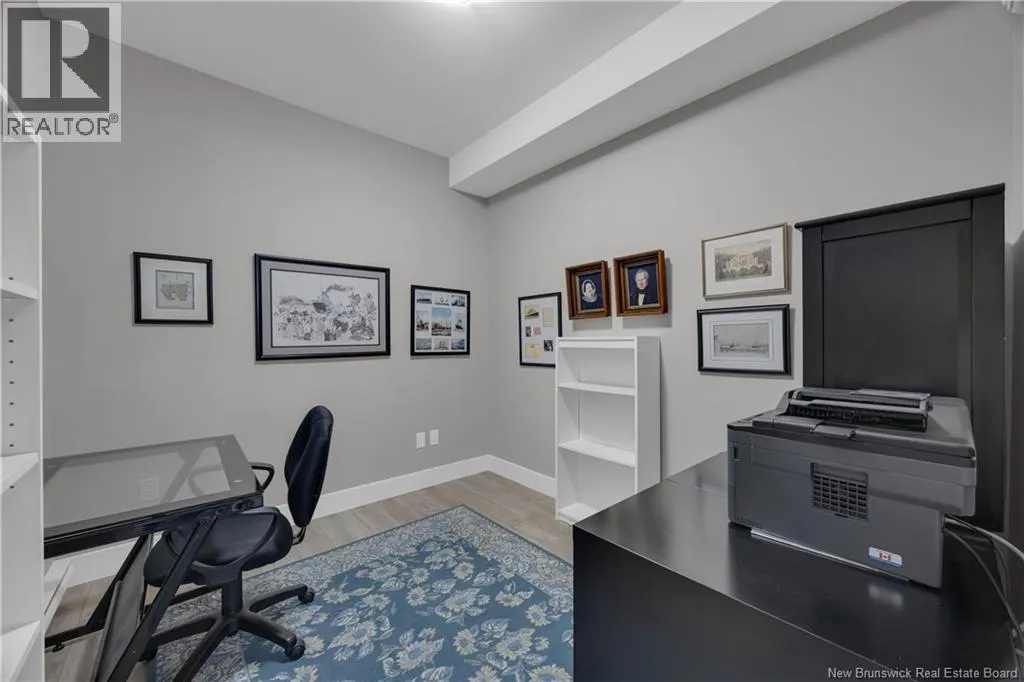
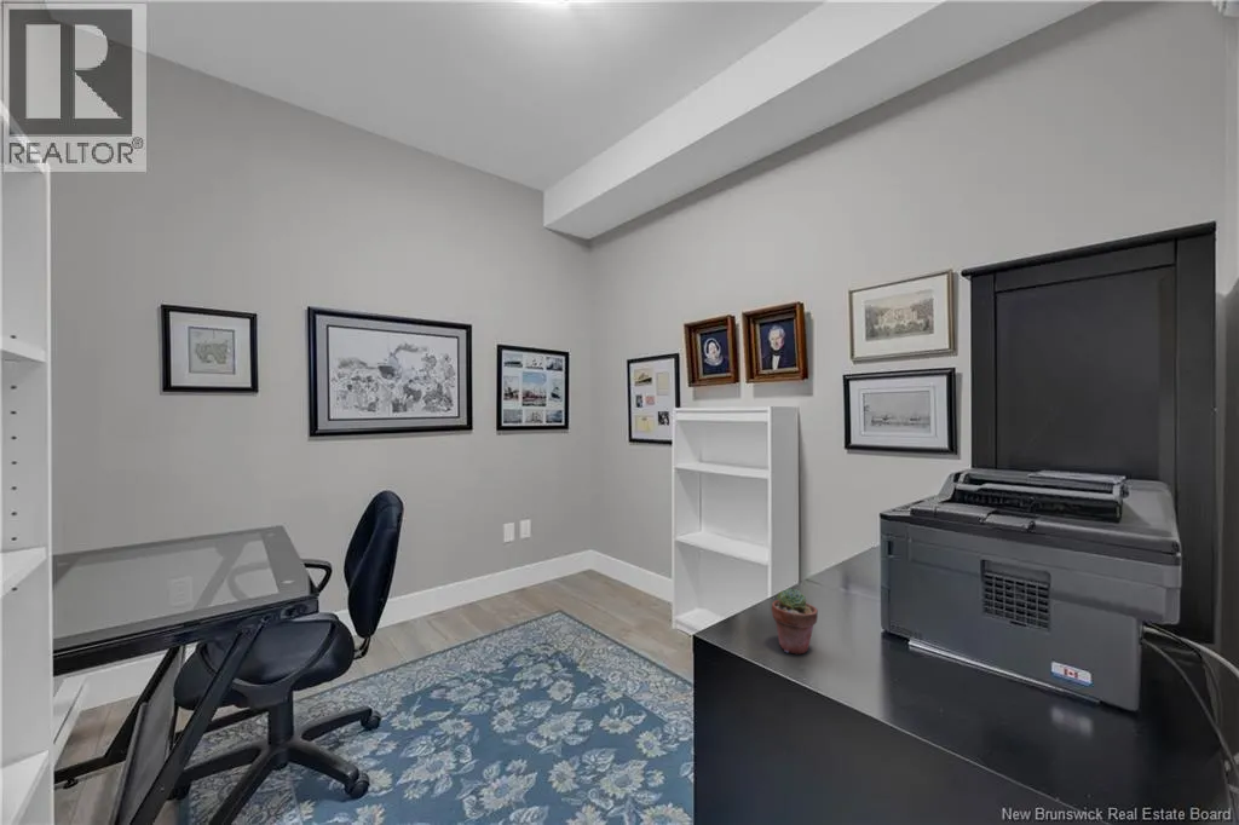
+ potted succulent (794, 618)
